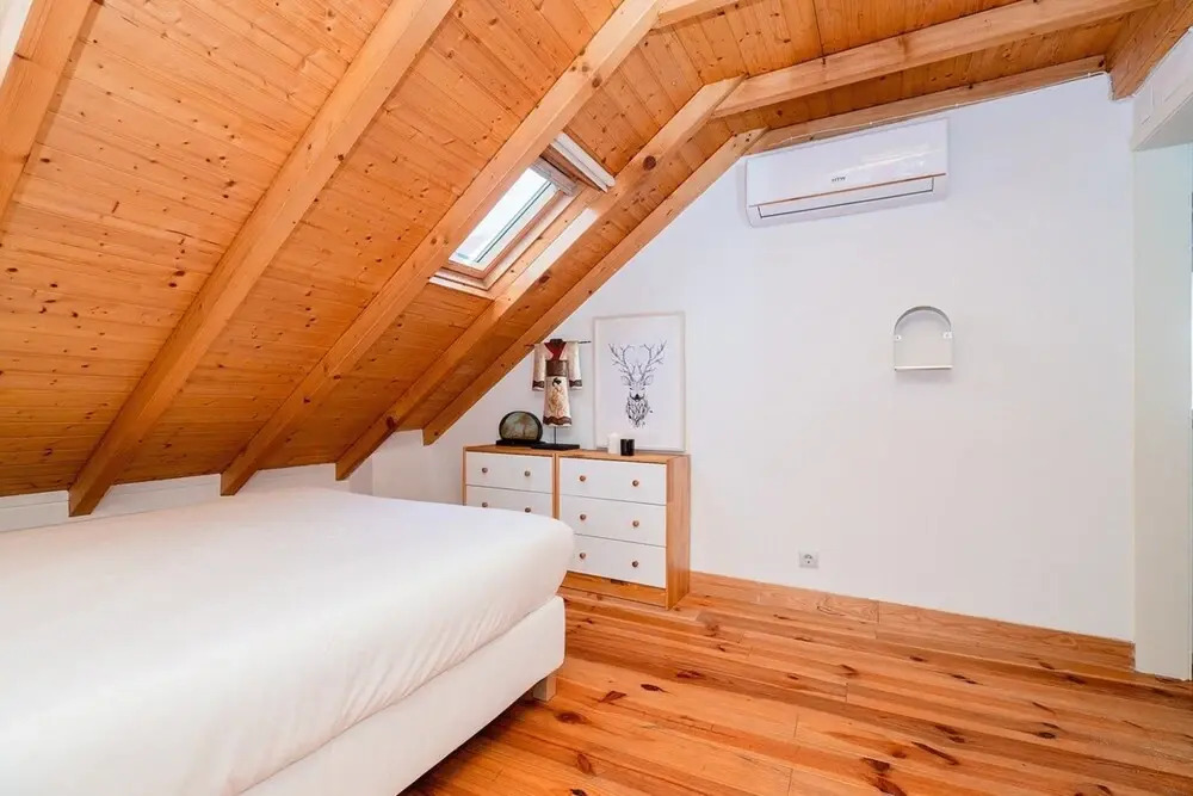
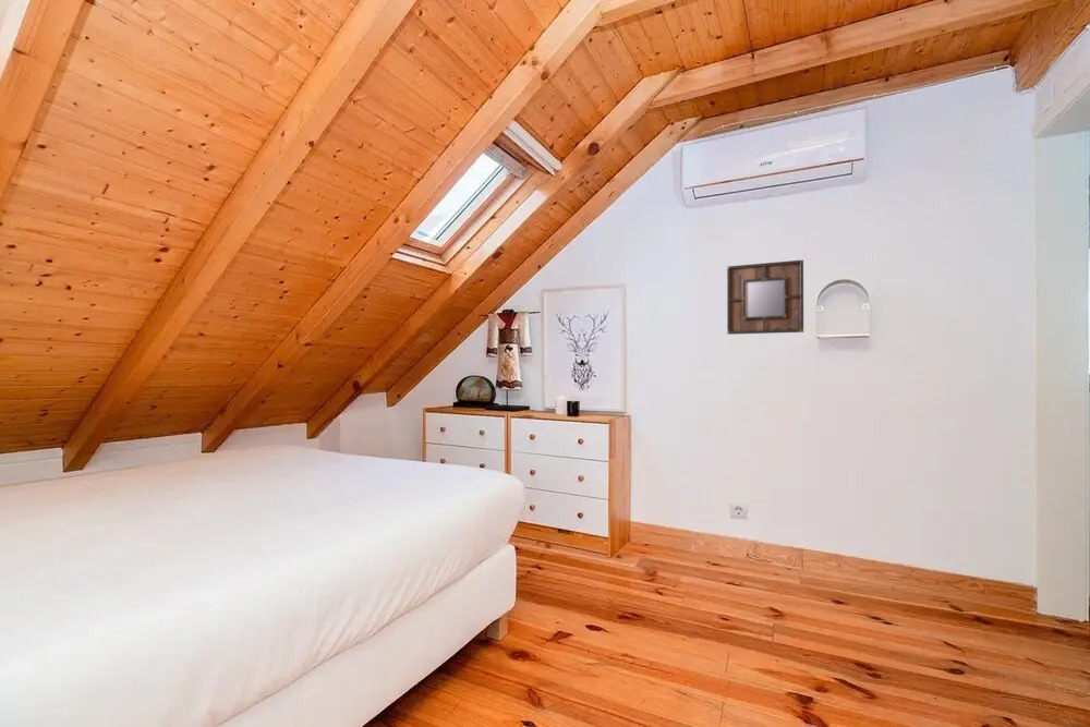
+ home mirror (764, 298)
